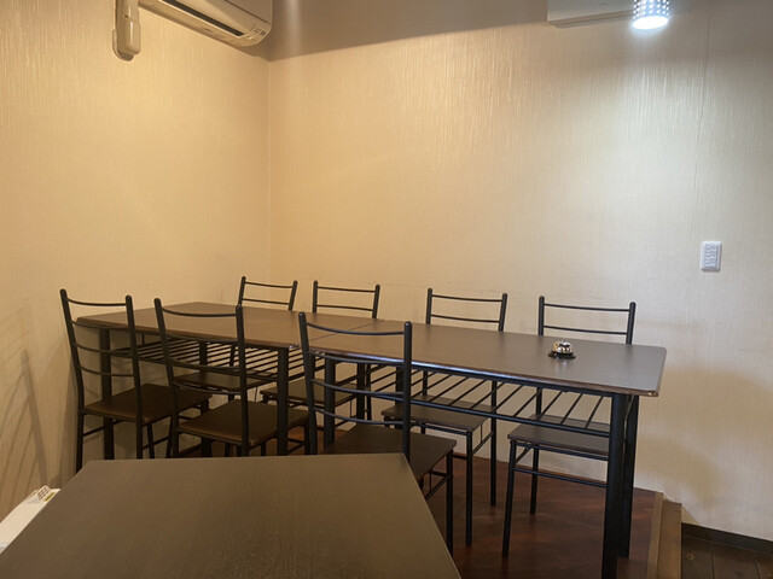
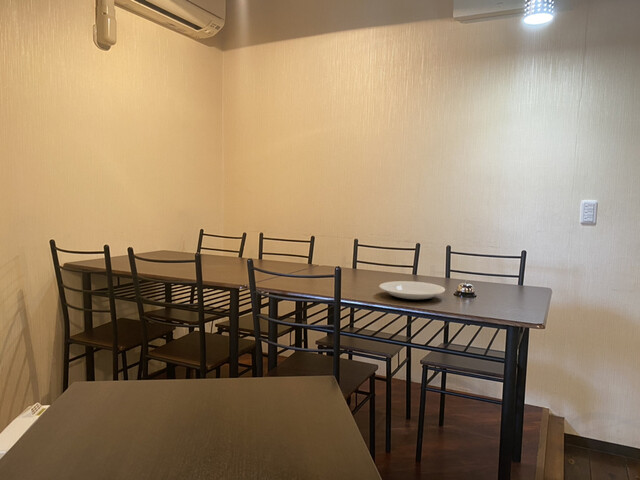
+ plate (411, 292)
